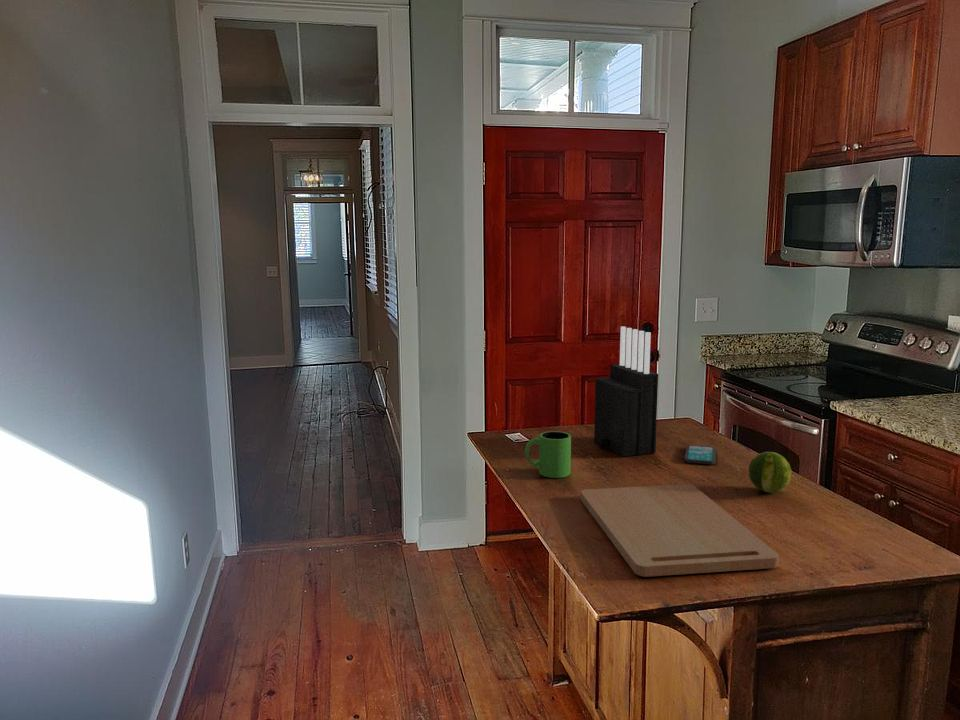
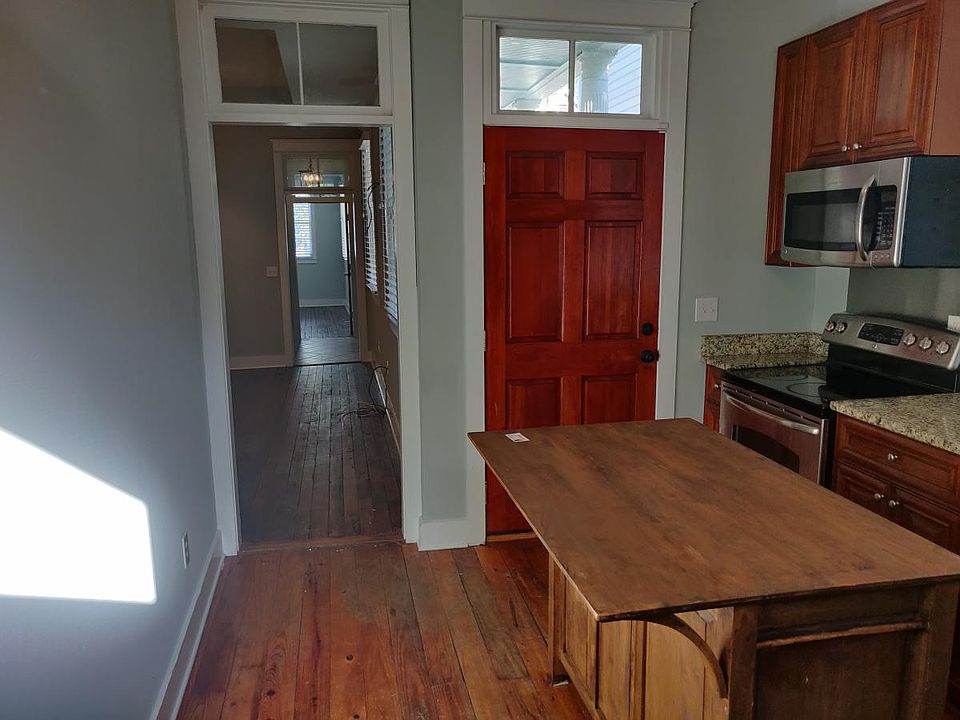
- smartphone (700, 454)
- fruit (769, 472)
- cutting board (668, 524)
- mug (547, 454)
- knife block (622, 389)
